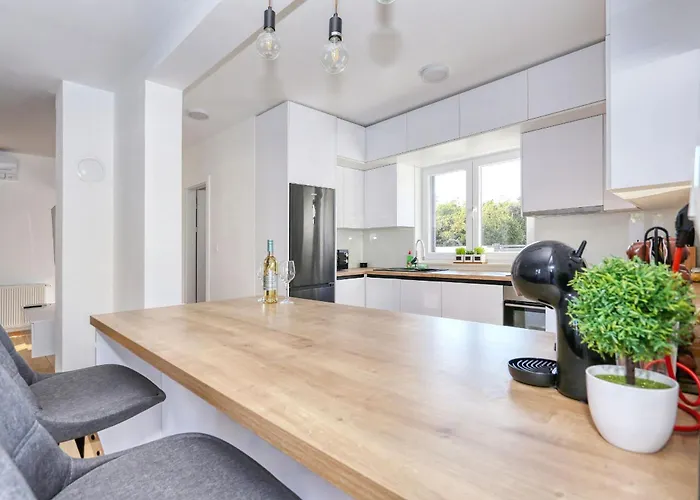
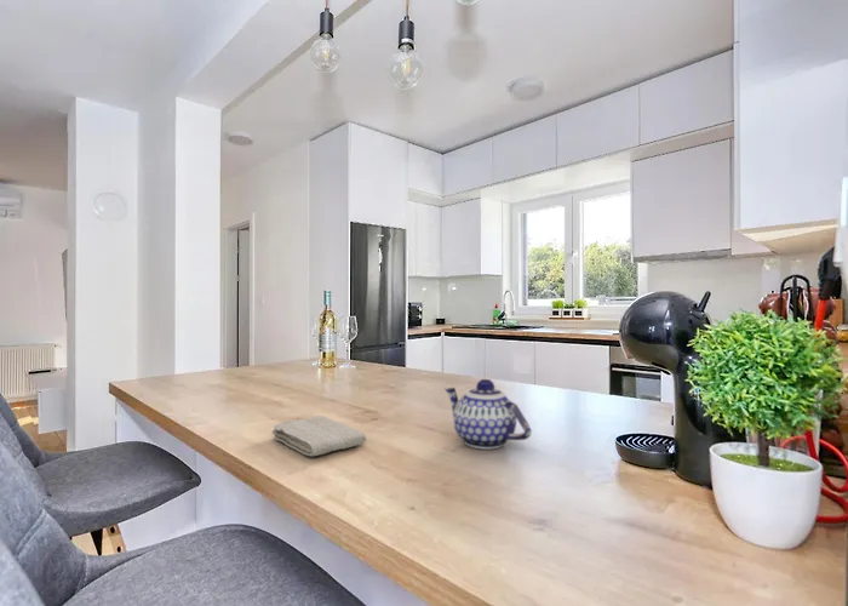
+ washcloth (316, 433)
+ teapot (483, 410)
